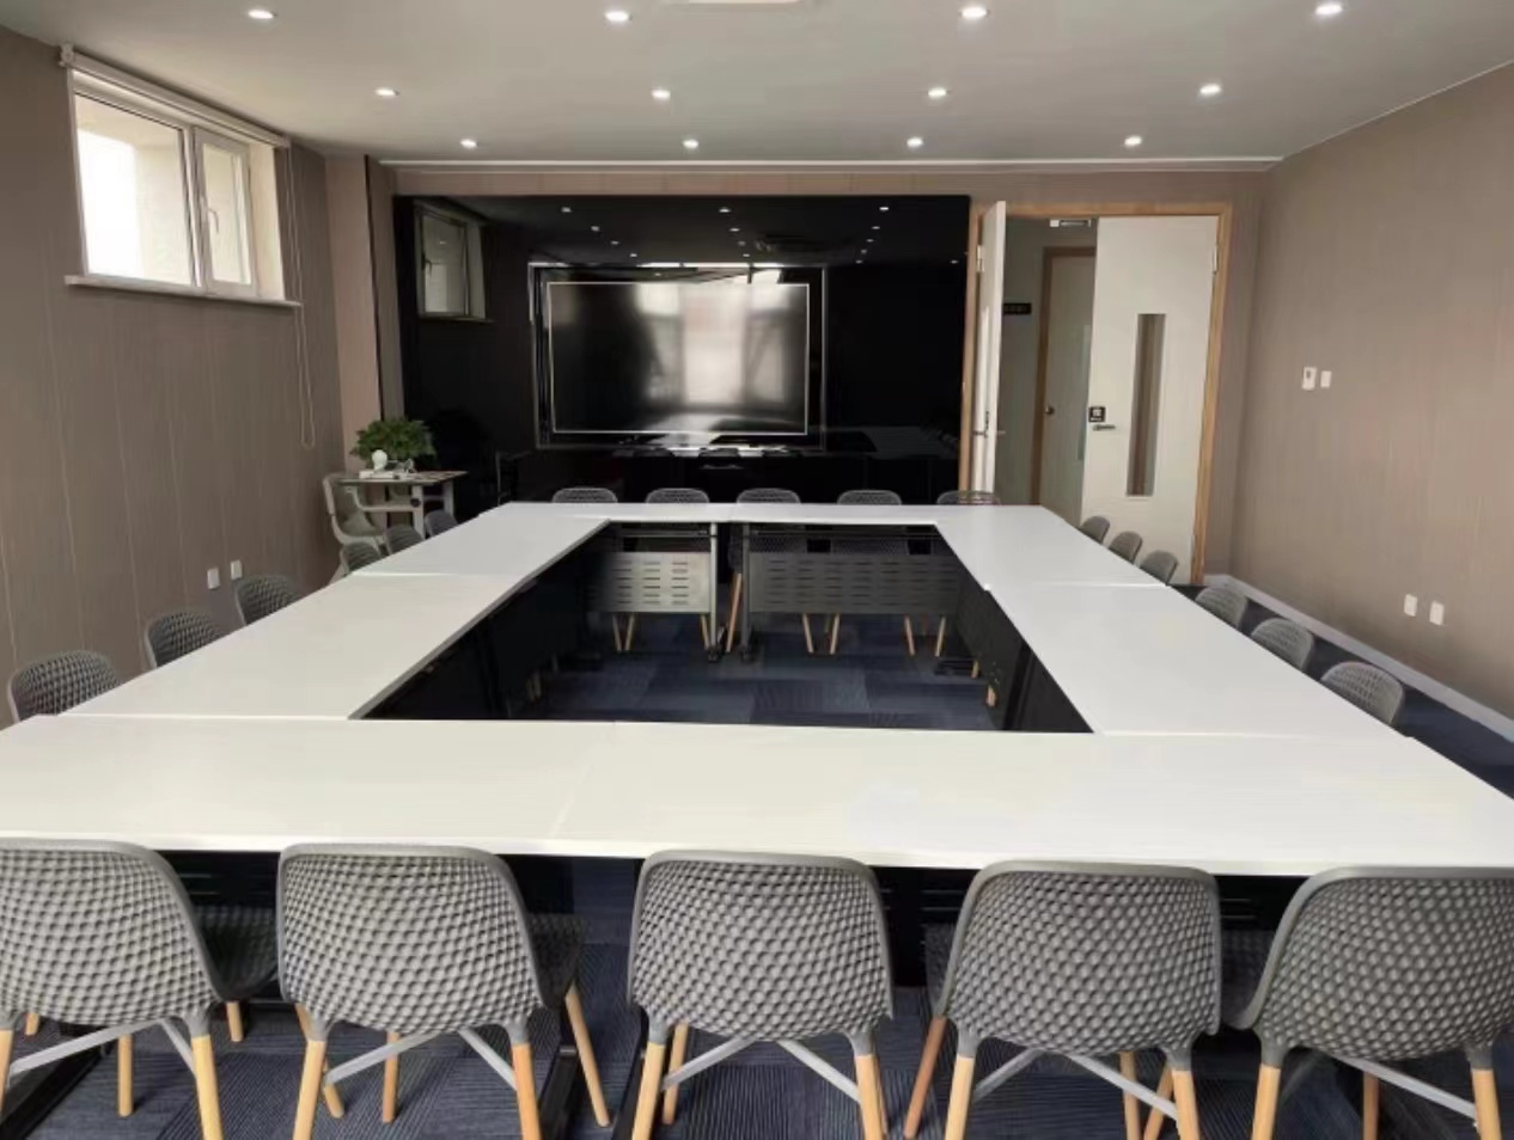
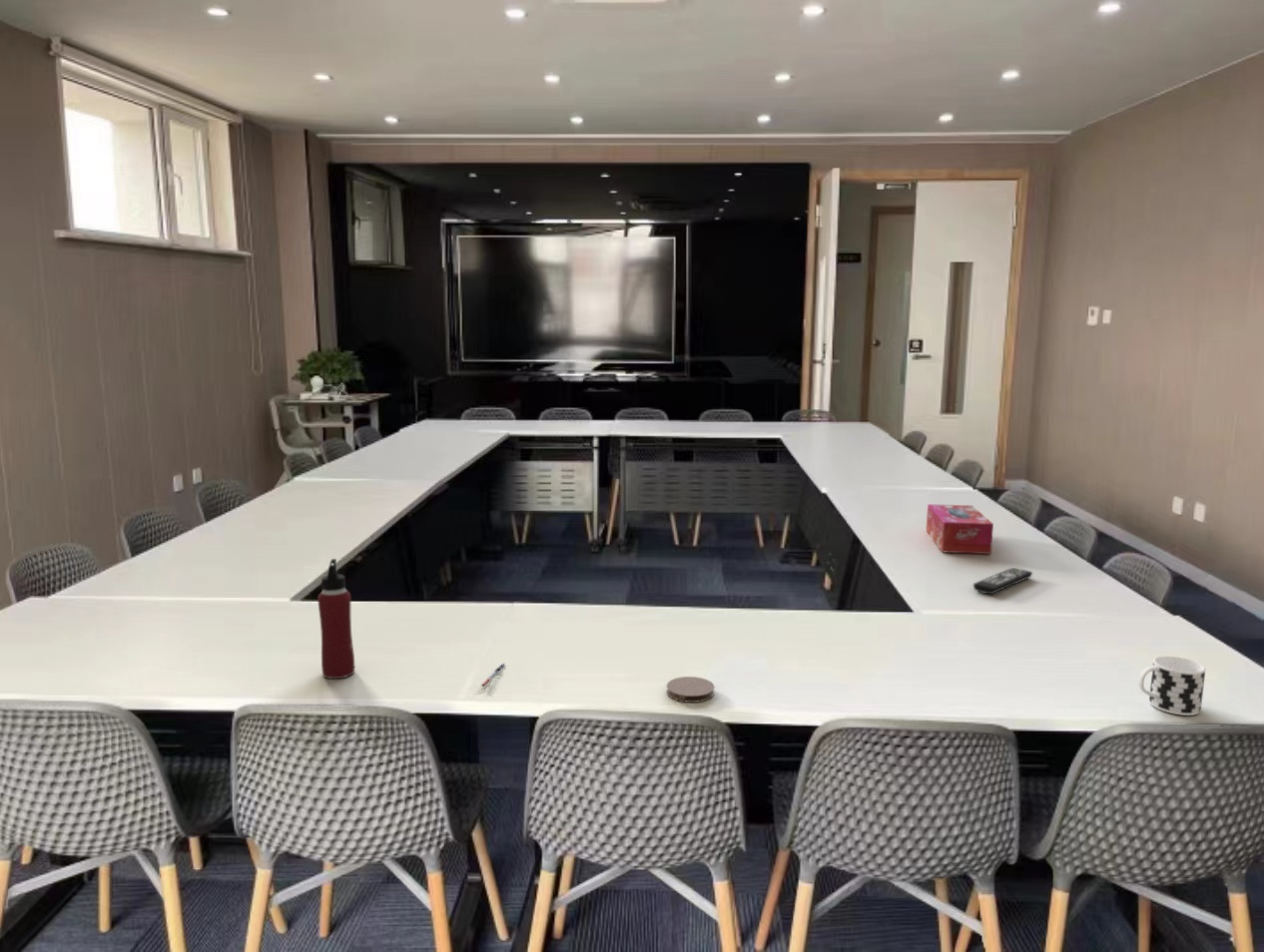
+ remote control (1002, 580)
+ cup (1169, 685)
+ tissue box (957, 528)
+ coaster (690, 689)
+ pen (493, 674)
+ water bottle (335, 618)
